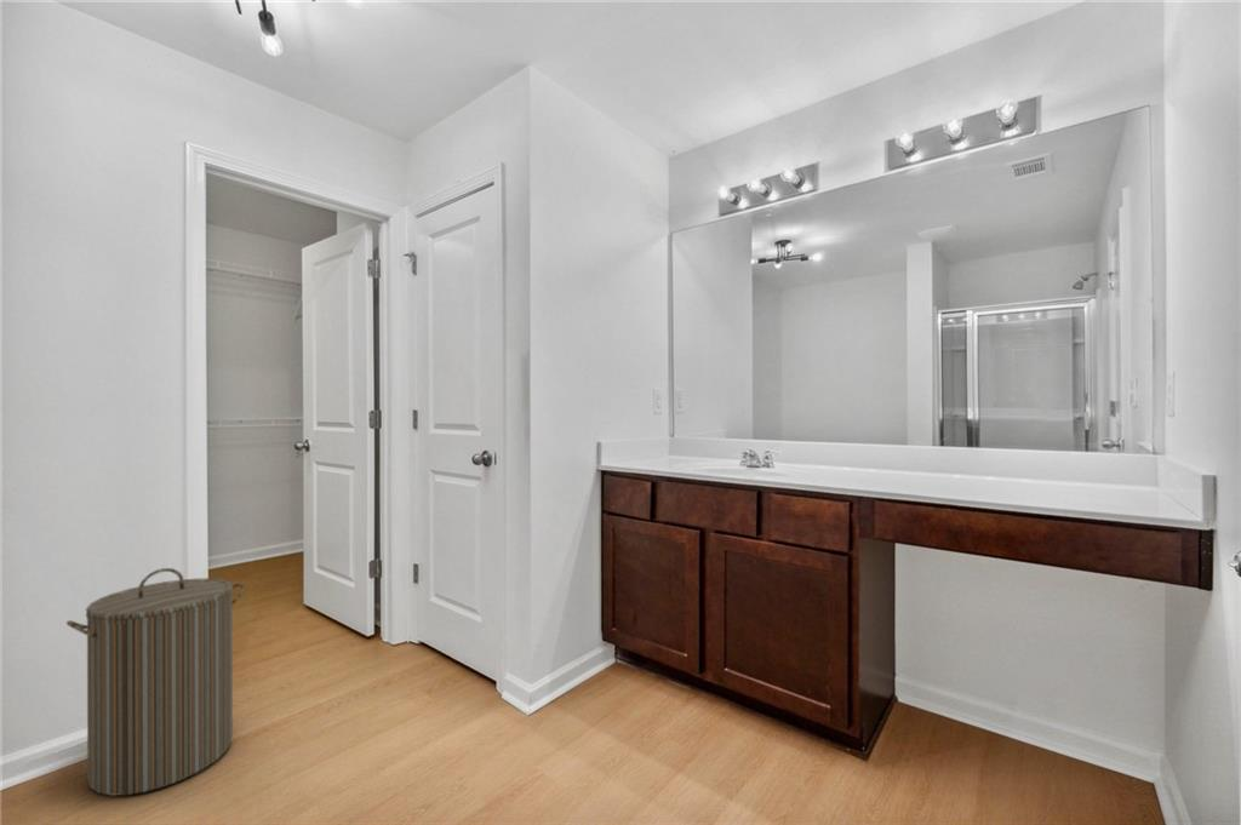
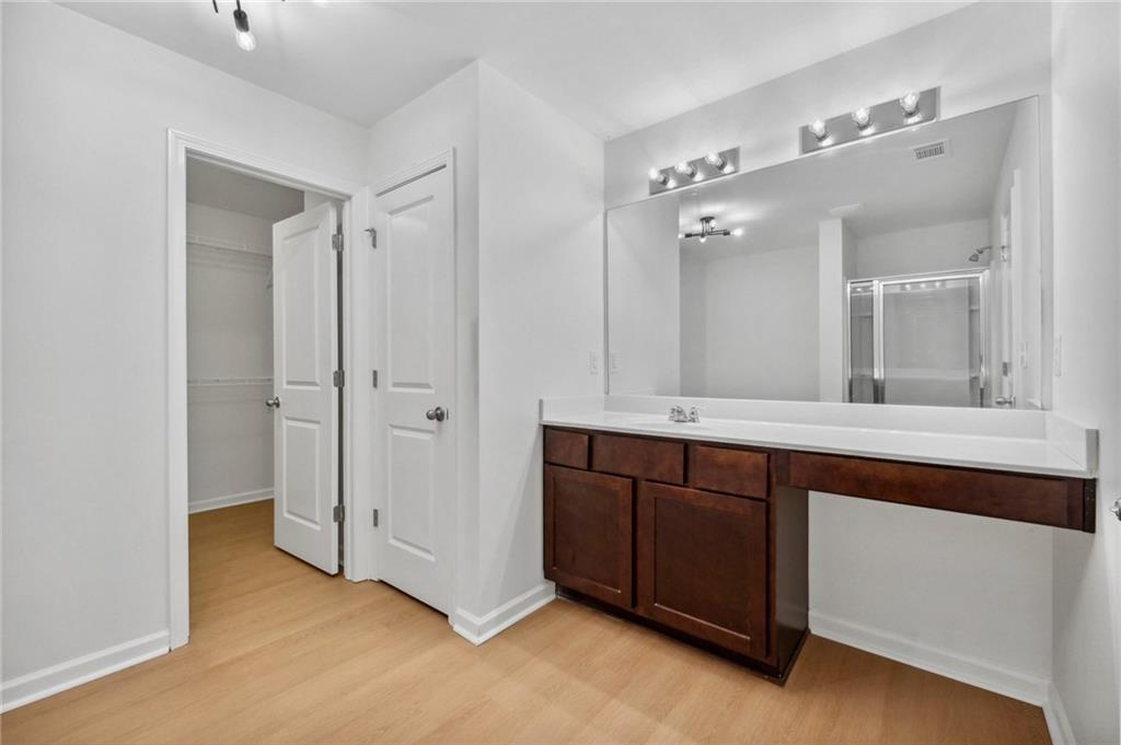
- laundry hamper (164, 663)
